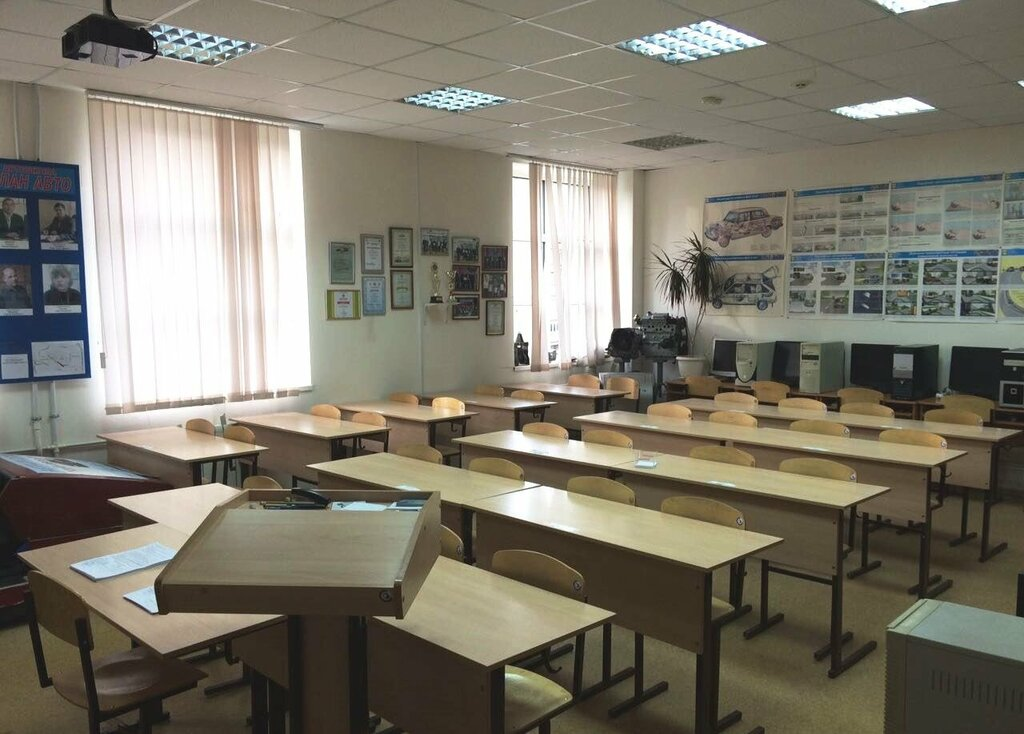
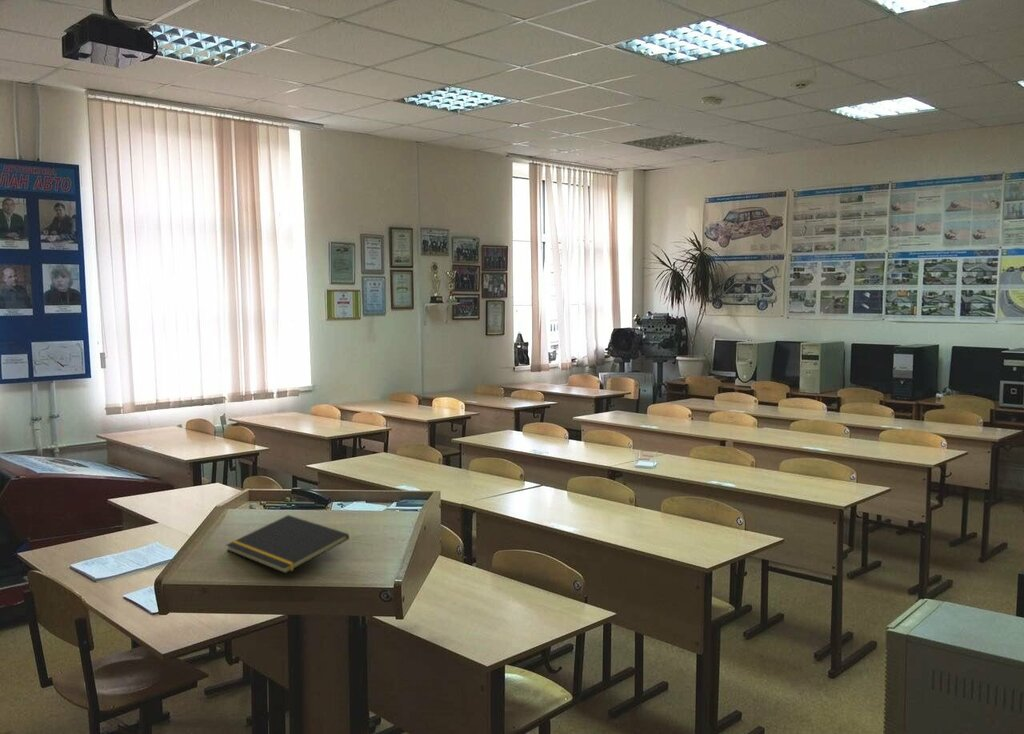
+ notepad (287, 542)
